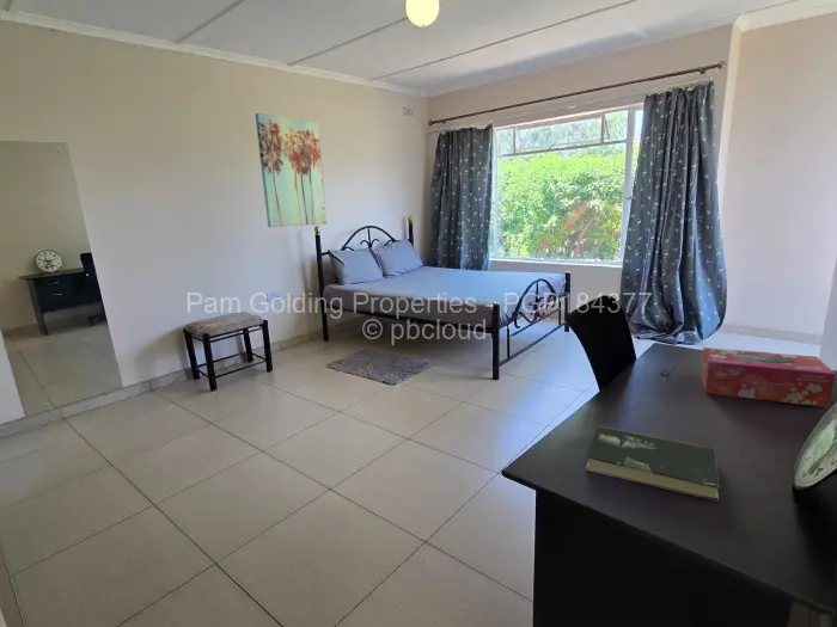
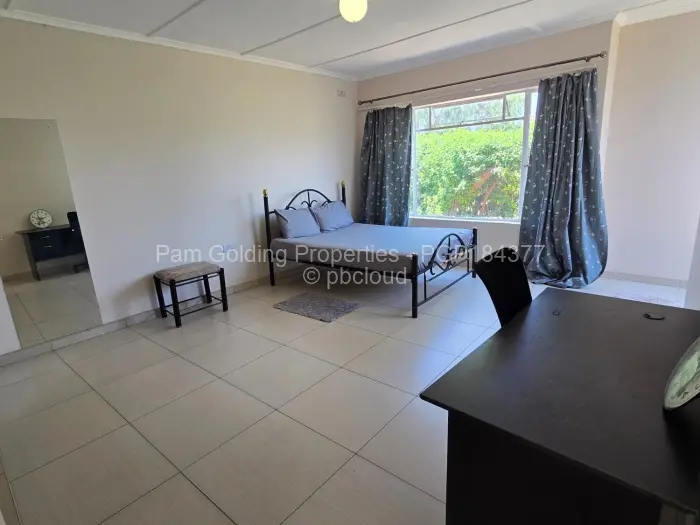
- tissue box (760, 374)
- wall art (293, 172)
- book (650, 457)
